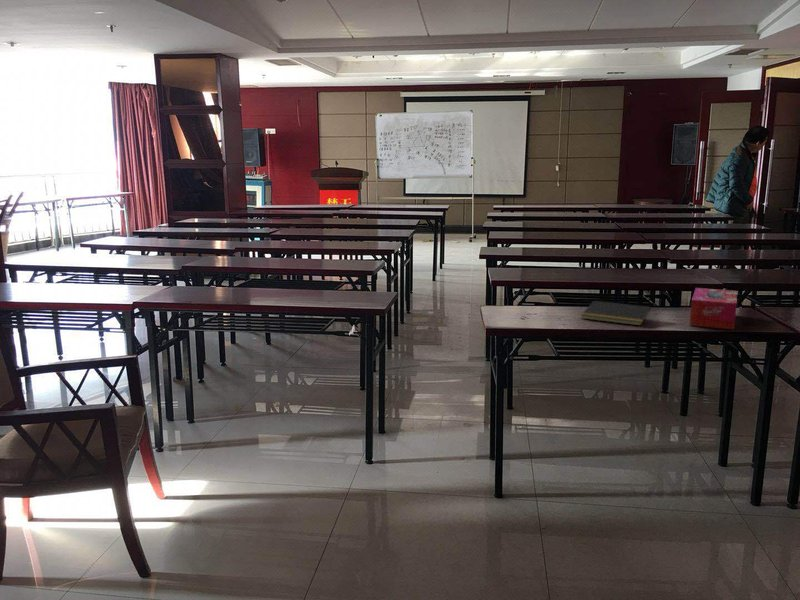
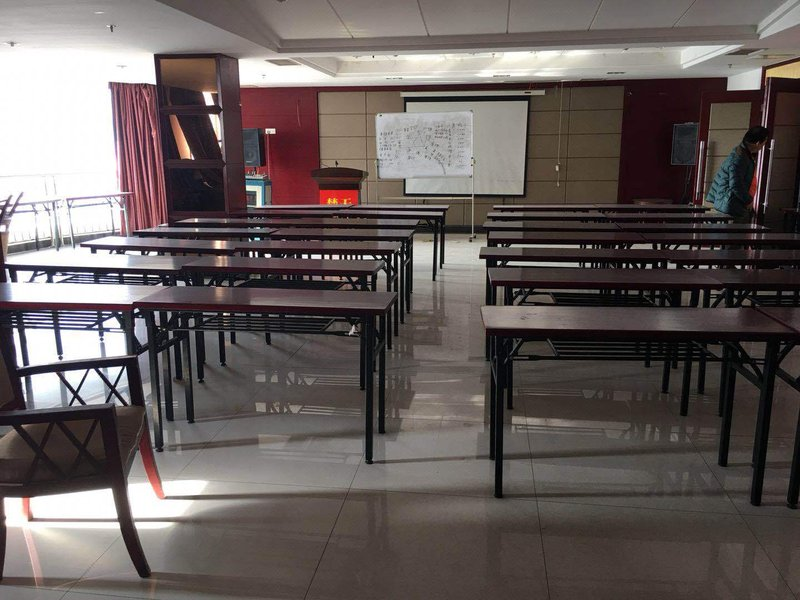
- tissue box (713, 307)
- notepad (615, 312)
